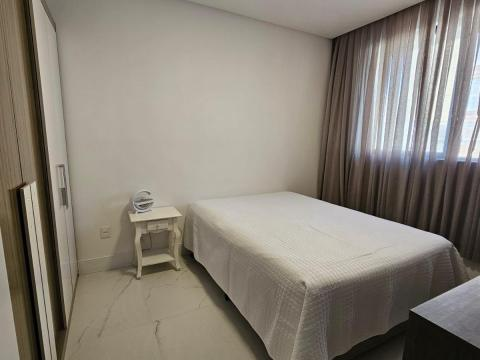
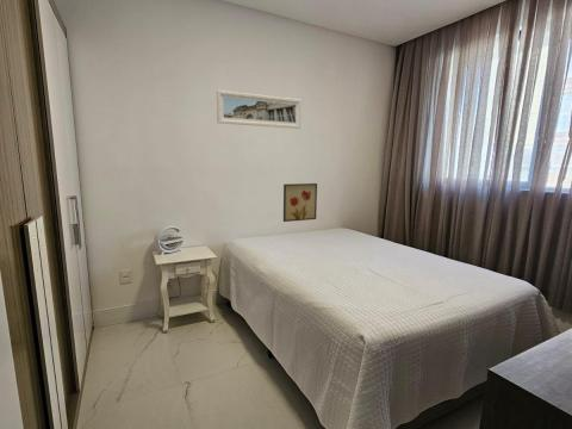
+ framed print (261, 110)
+ wall art (299, 201)
